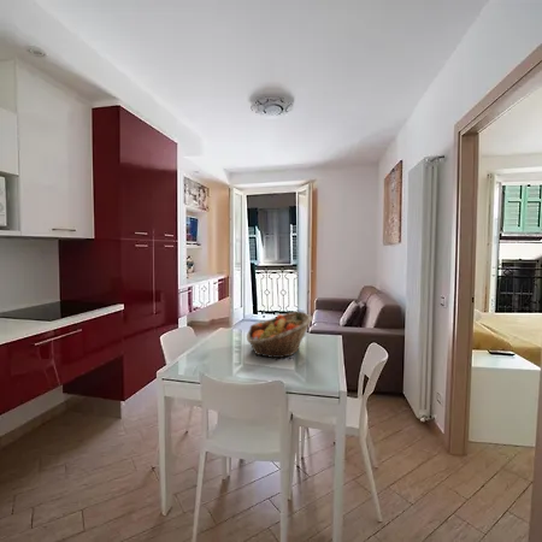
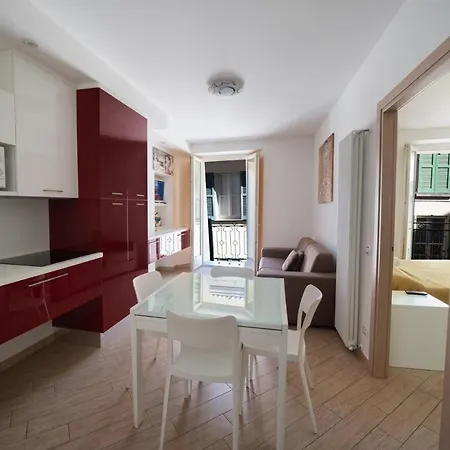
- fruit basket (278, 331)
